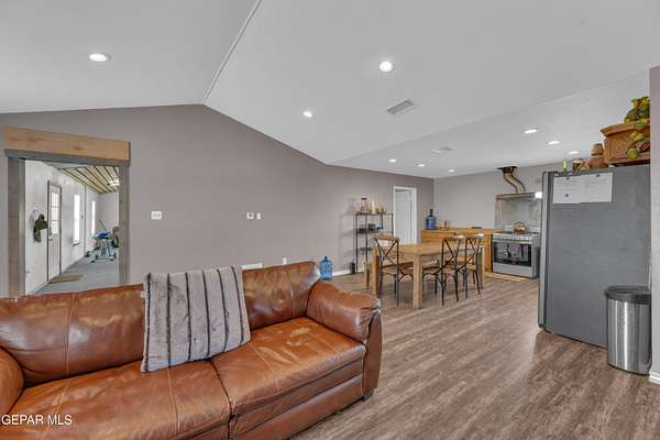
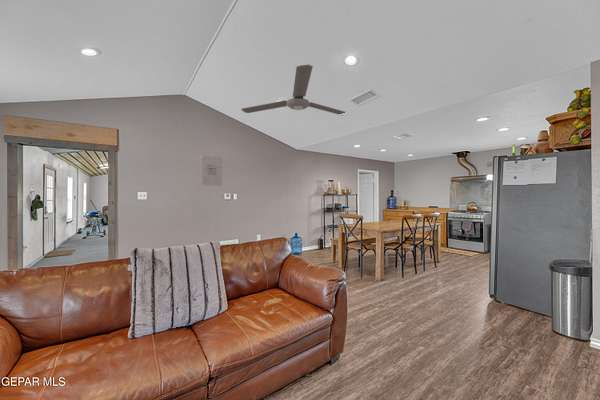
+ ceiling fan (296, 91)
+ wall art (211, 171)
